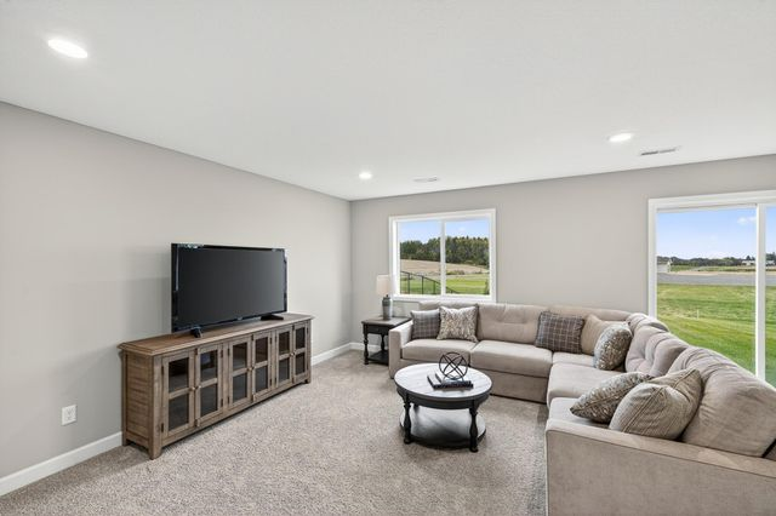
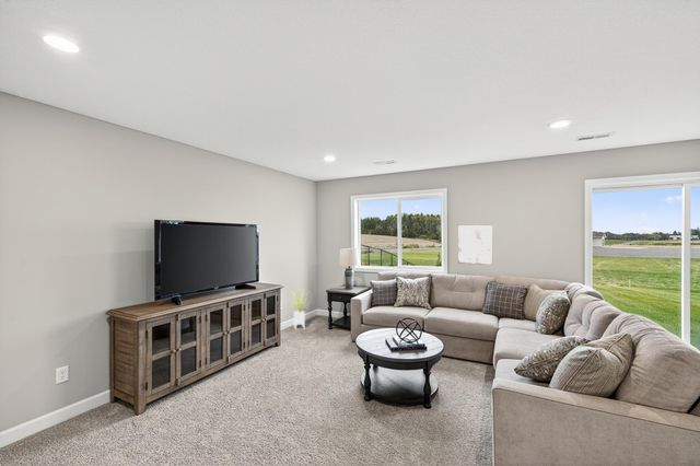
+ house plant (299, 306)
+ wall art (475, 244)
